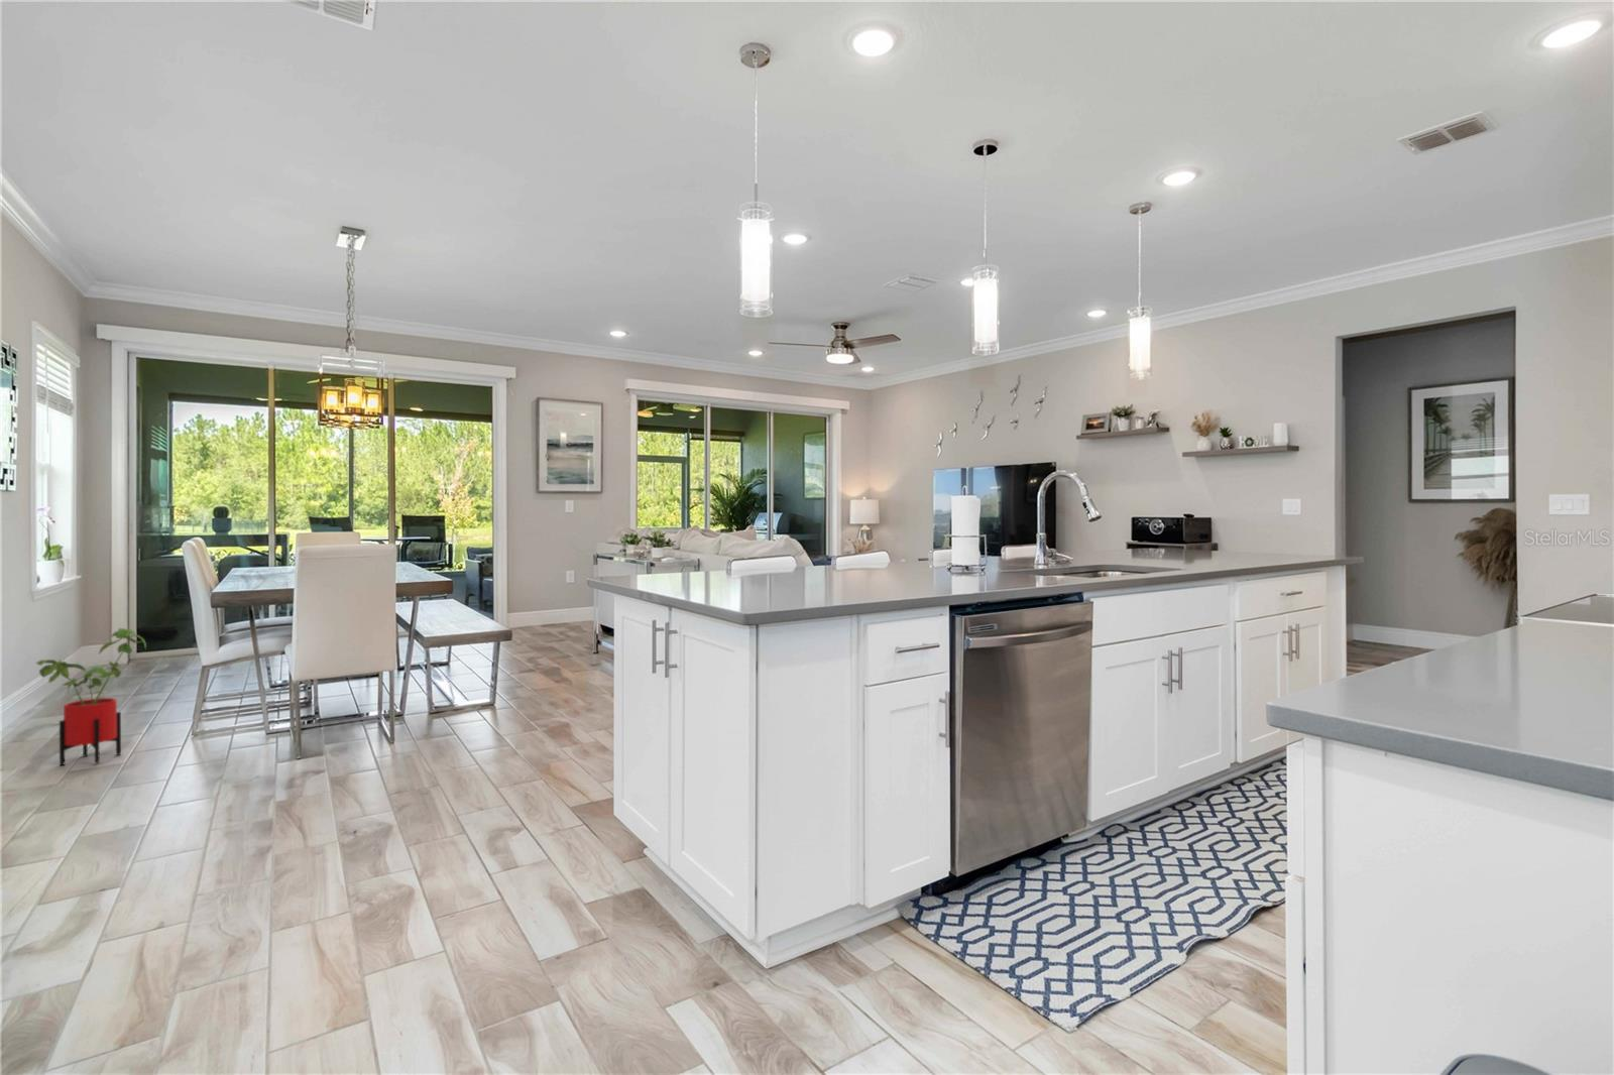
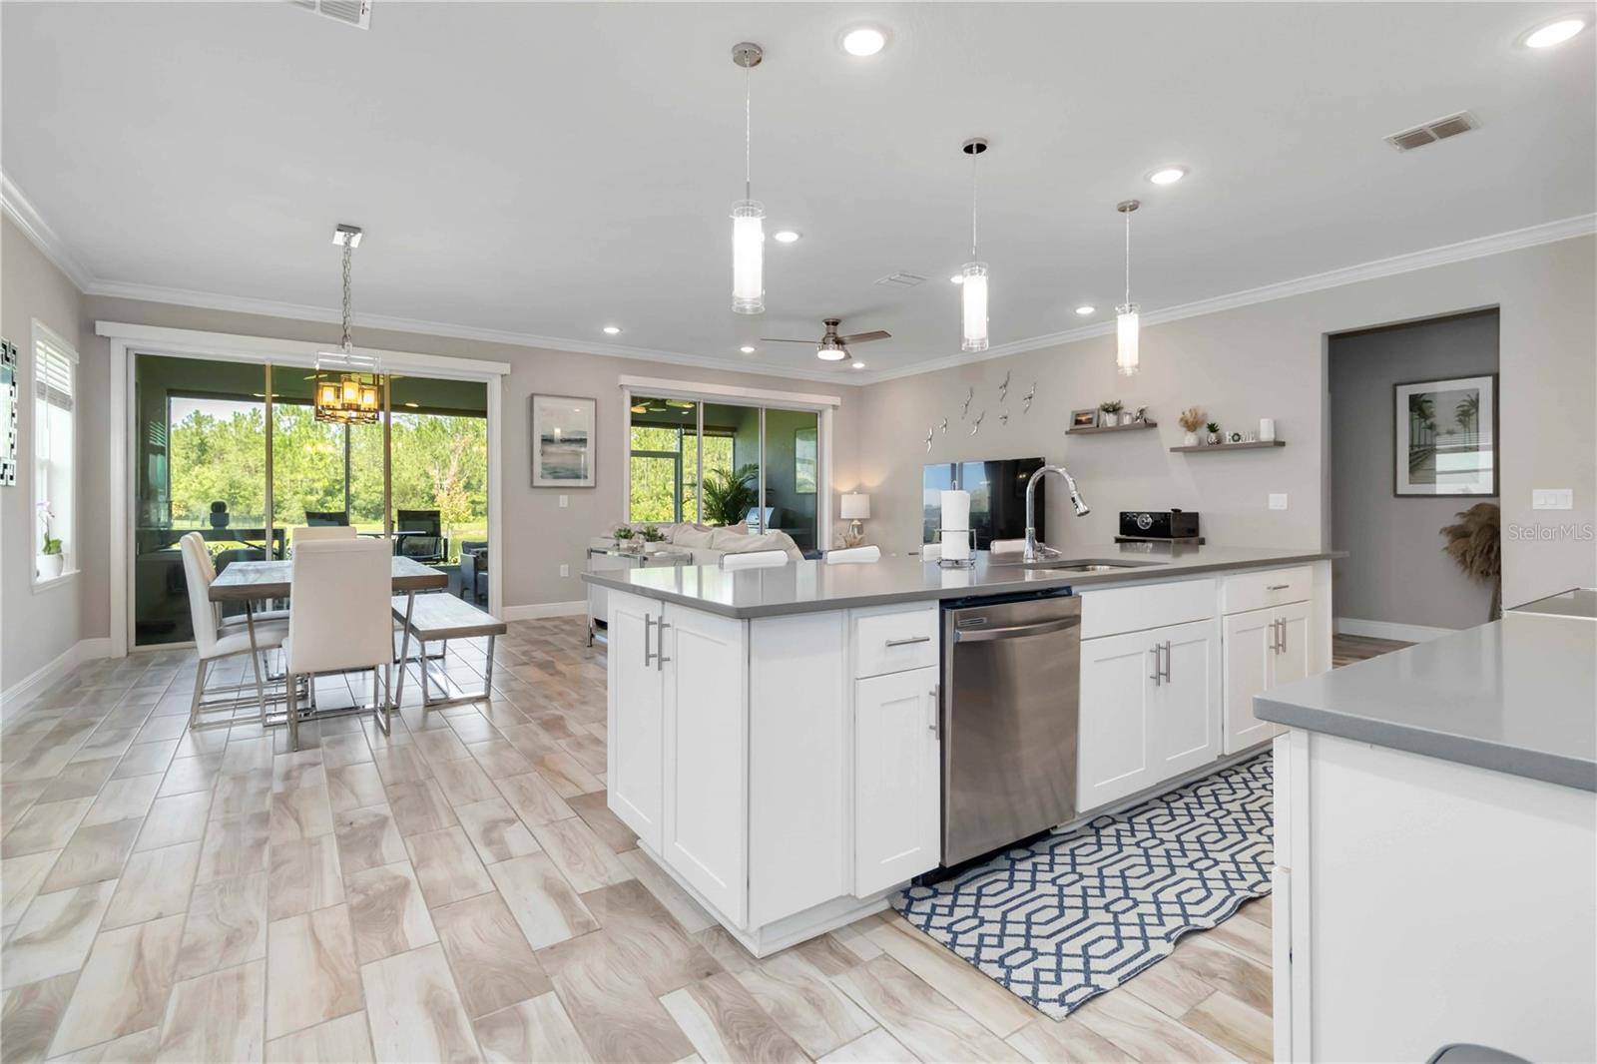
- house plant (98, 693)
